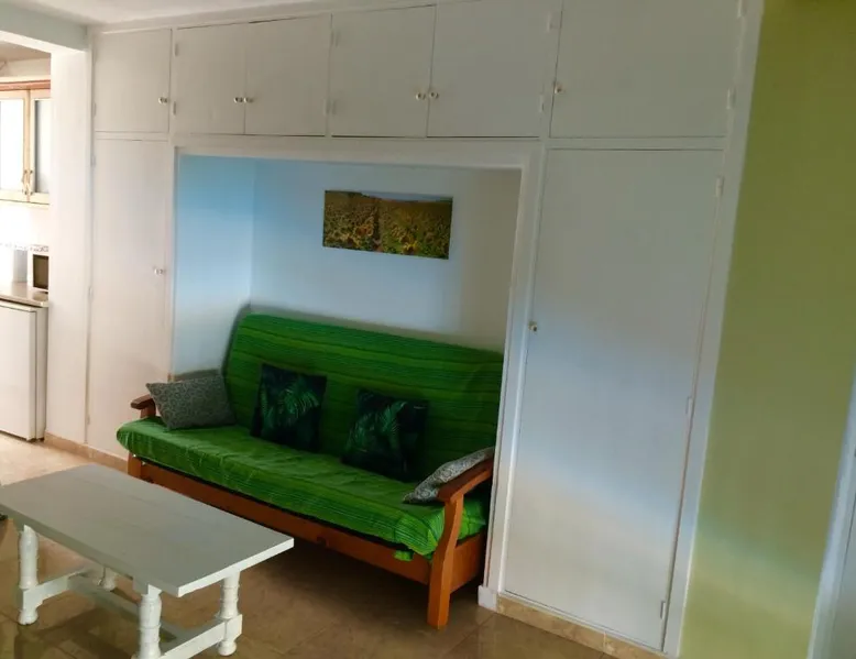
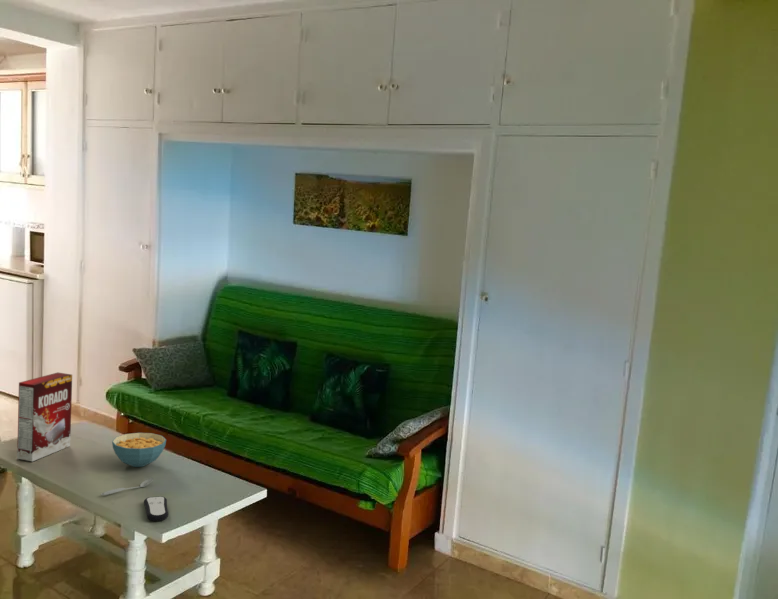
+ spoon (127, 488)
+ cereal box (45, 415)
+ remote control (156, 508)
+ cereal bowl (139, 452)
